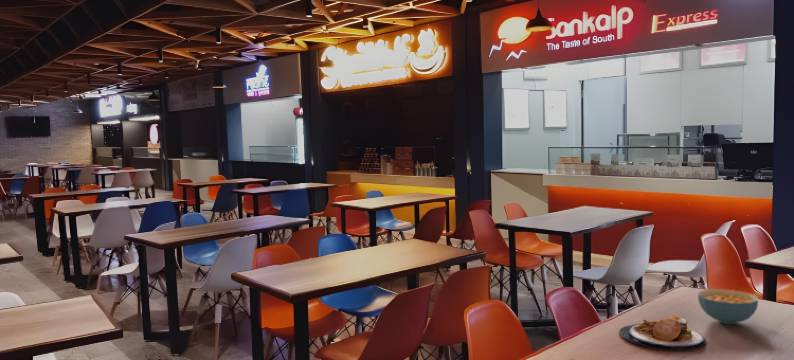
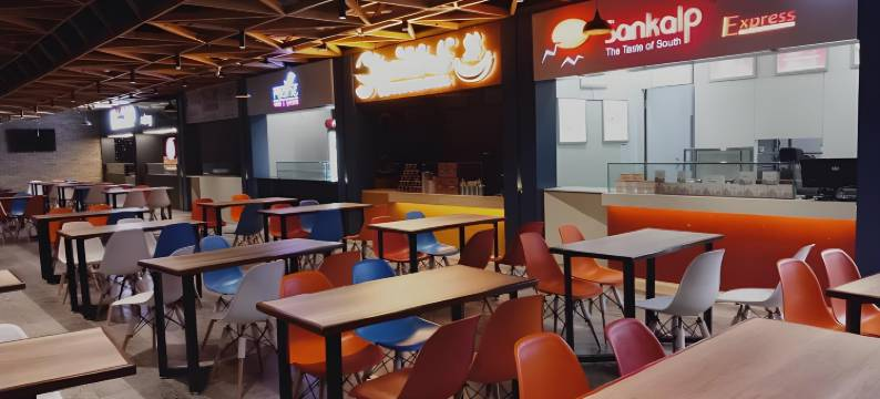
- cereal bowl (727, 308)
- plate (661, 325)
